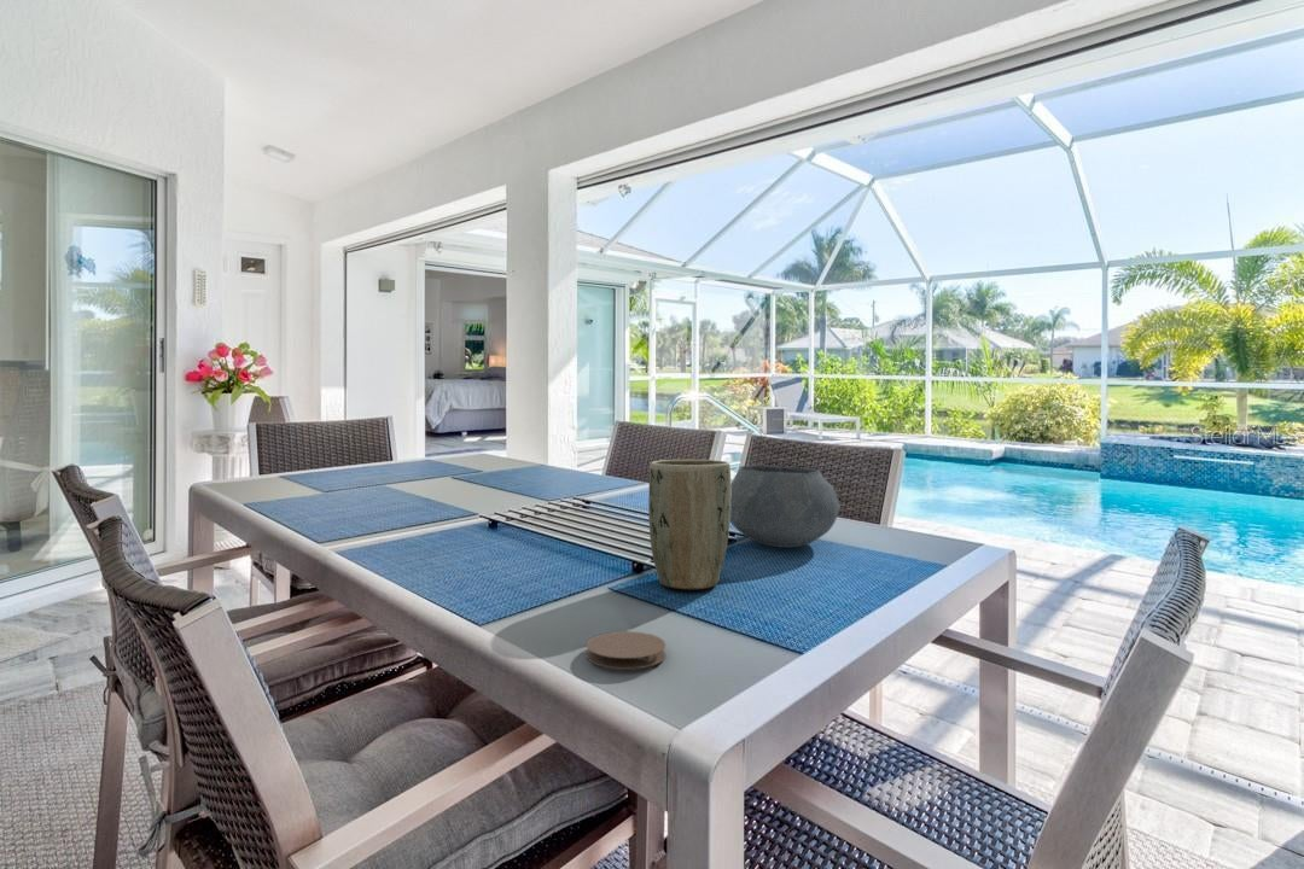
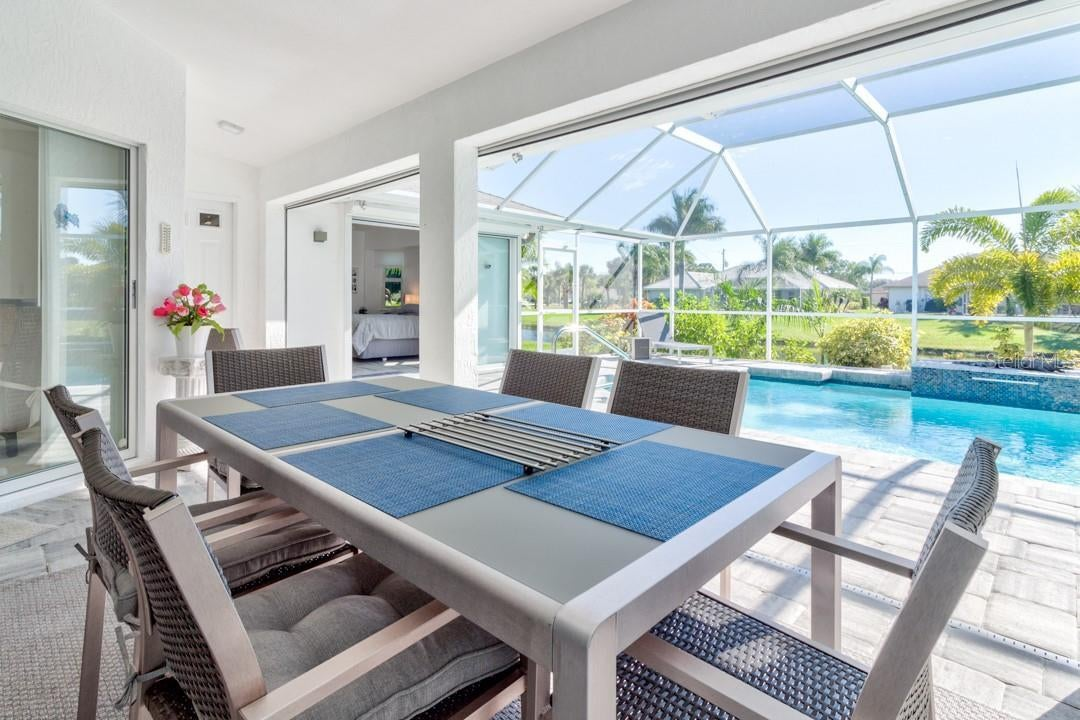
- coaster (625, 649)
- plant pot (689, 521)
- bowl (781, 505)
